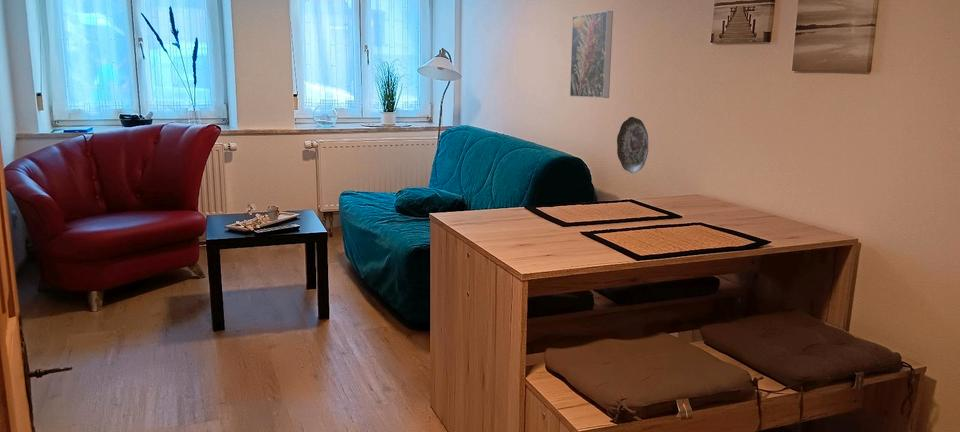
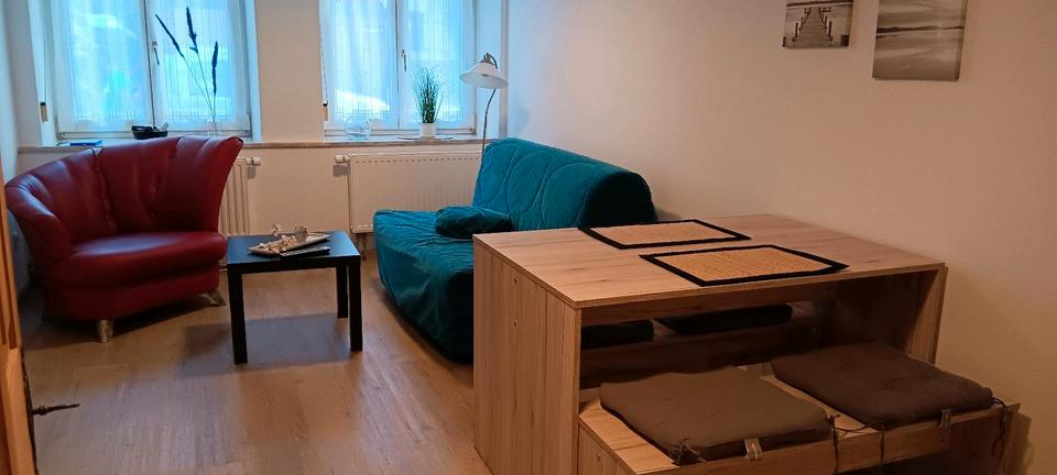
- decorative plate (634, 145)
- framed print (590, 55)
